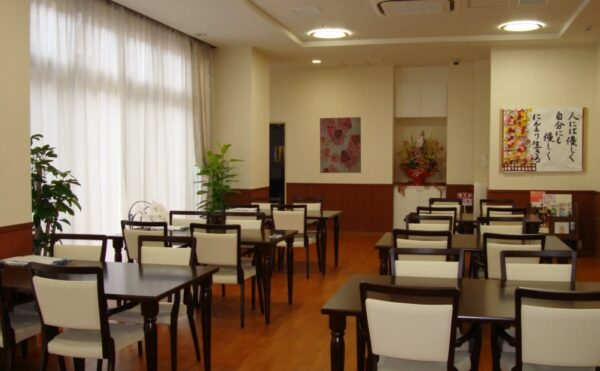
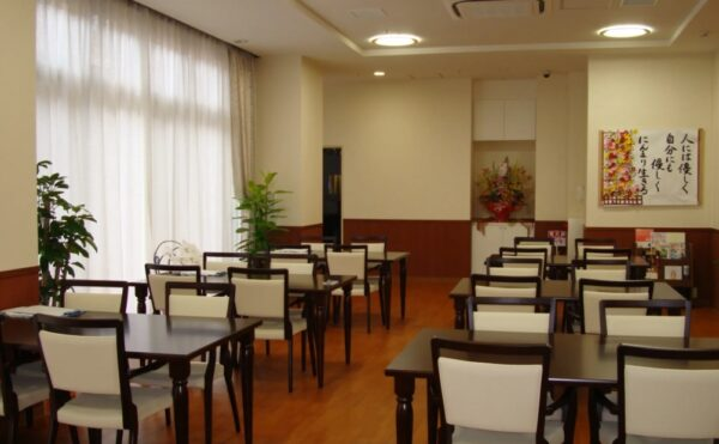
- wall art (340, 145)
